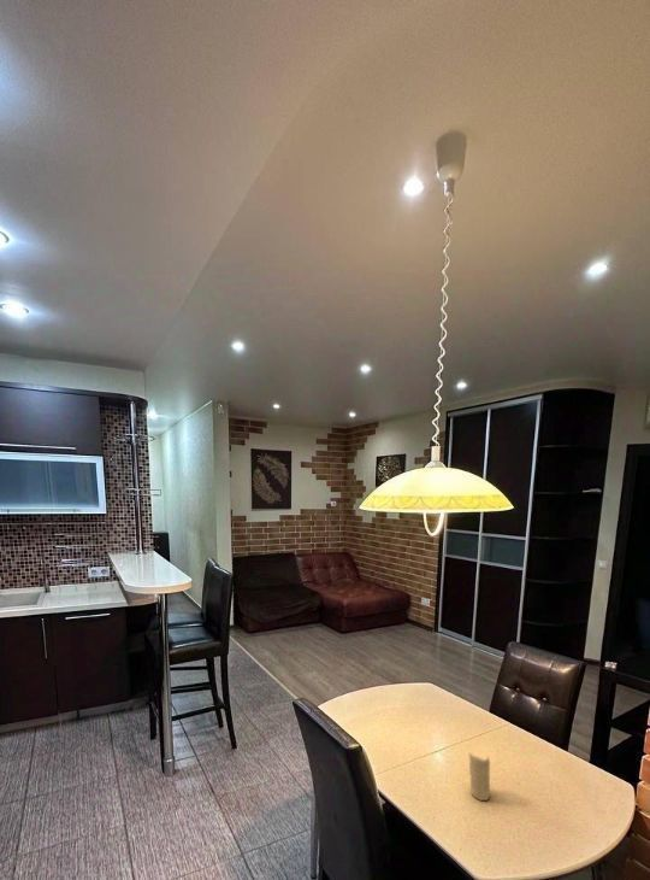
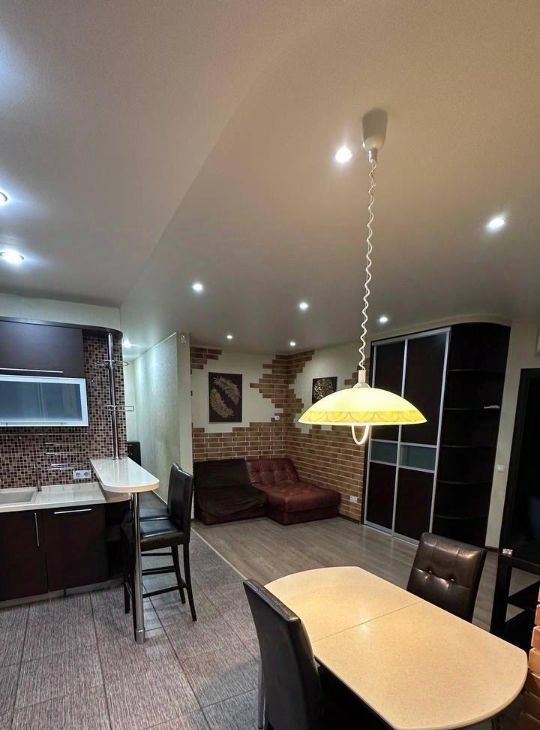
- candle (479, 773)
